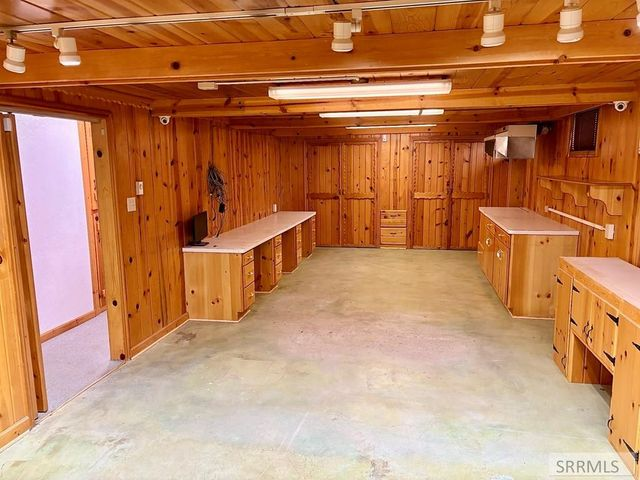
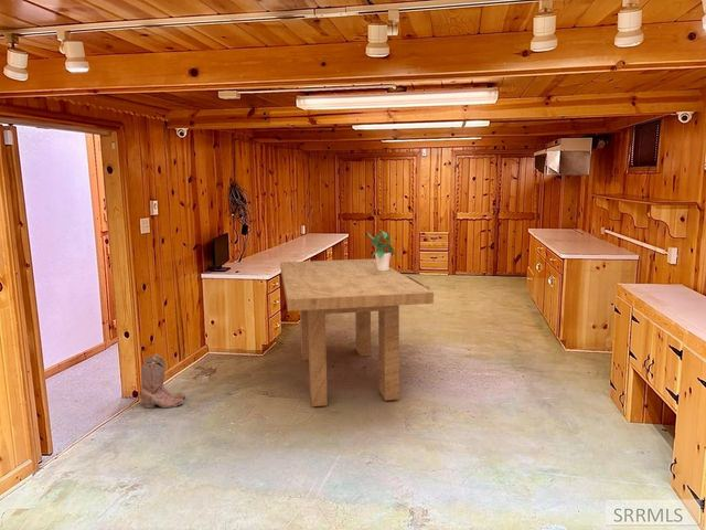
+ boots (162, 379)
+ potted plant (382, 250)
+ dining table (355, 324)
